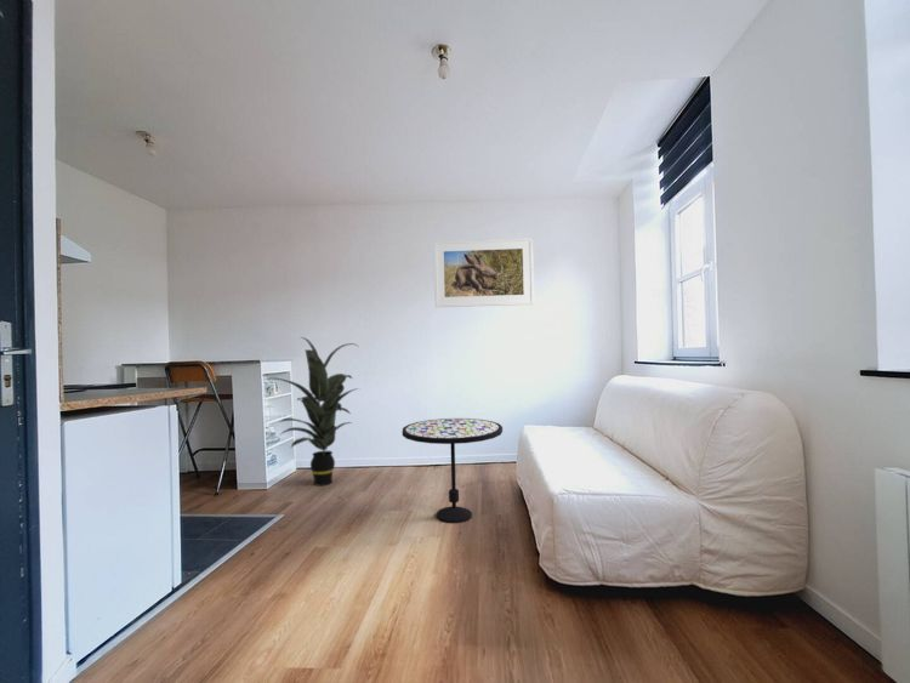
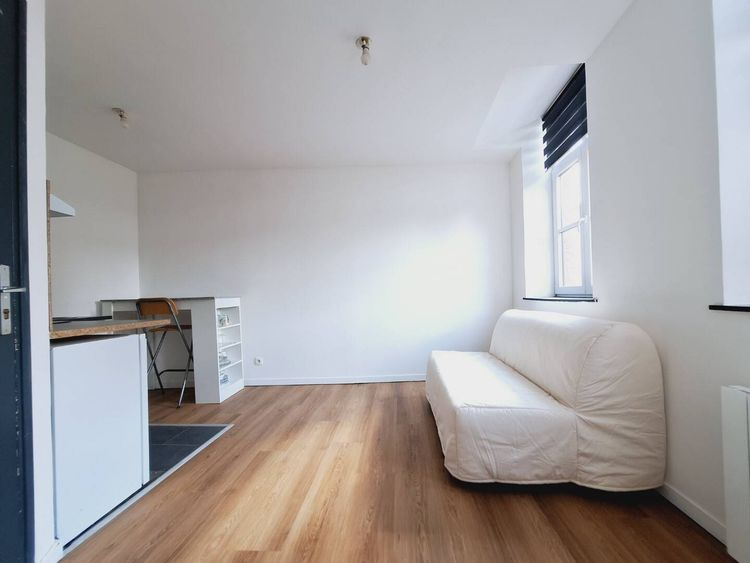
- indoor plant (317, 409)
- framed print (483, 273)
- side table (453, 471)
